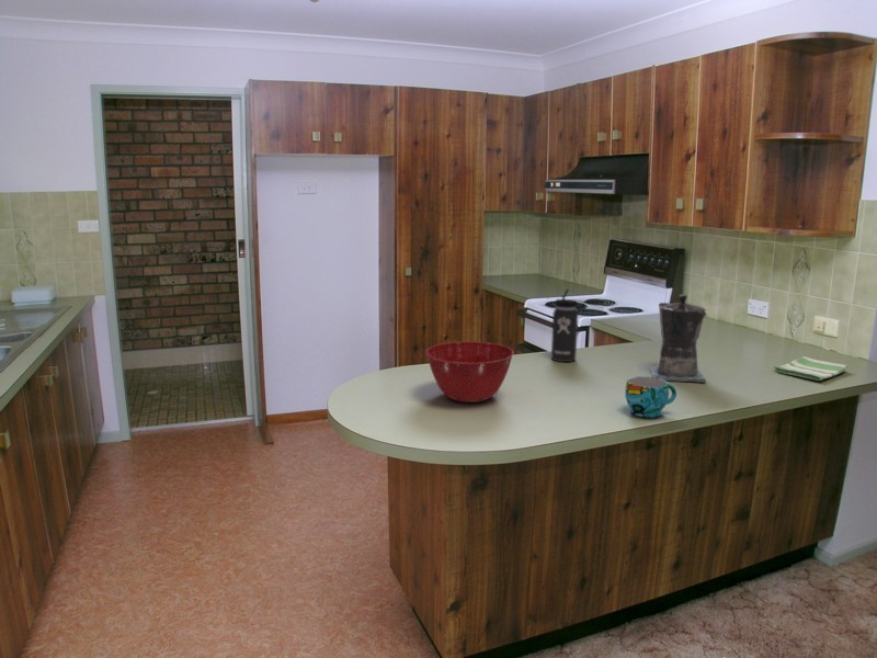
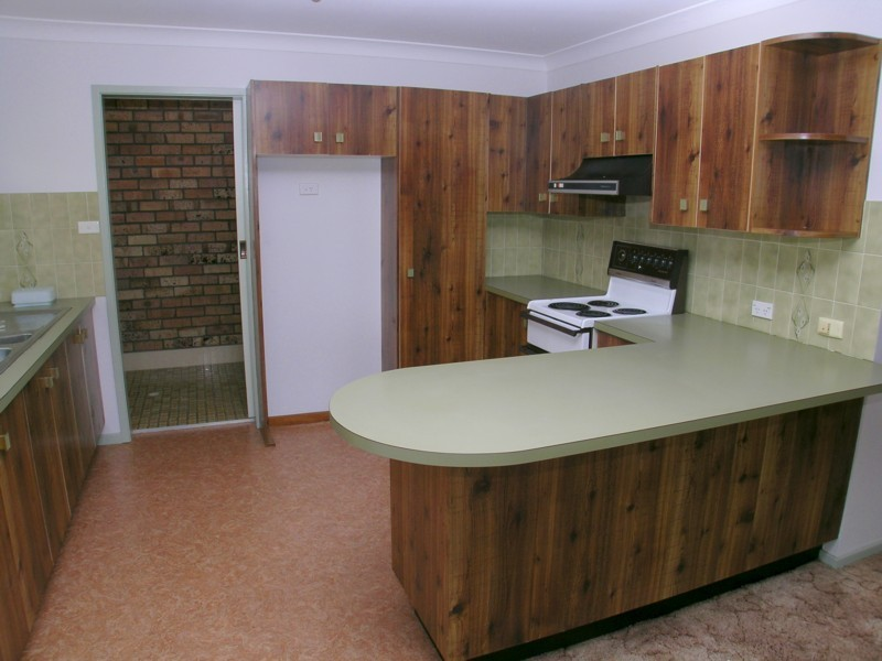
- mixing bowl (468, 373)
- dish towel (810, 367)
- thermos bottle (568, 325)
- cup (648, 397)
- coffee maker (679, 334)
